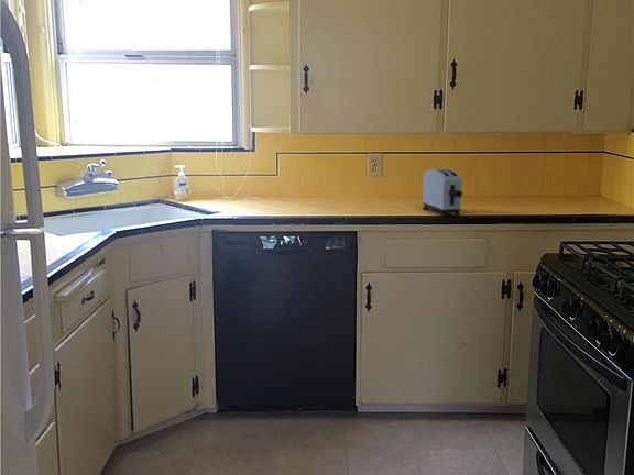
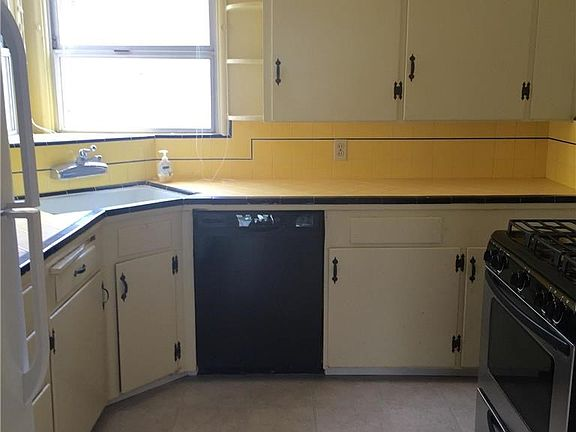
- toaster (441, 190)
